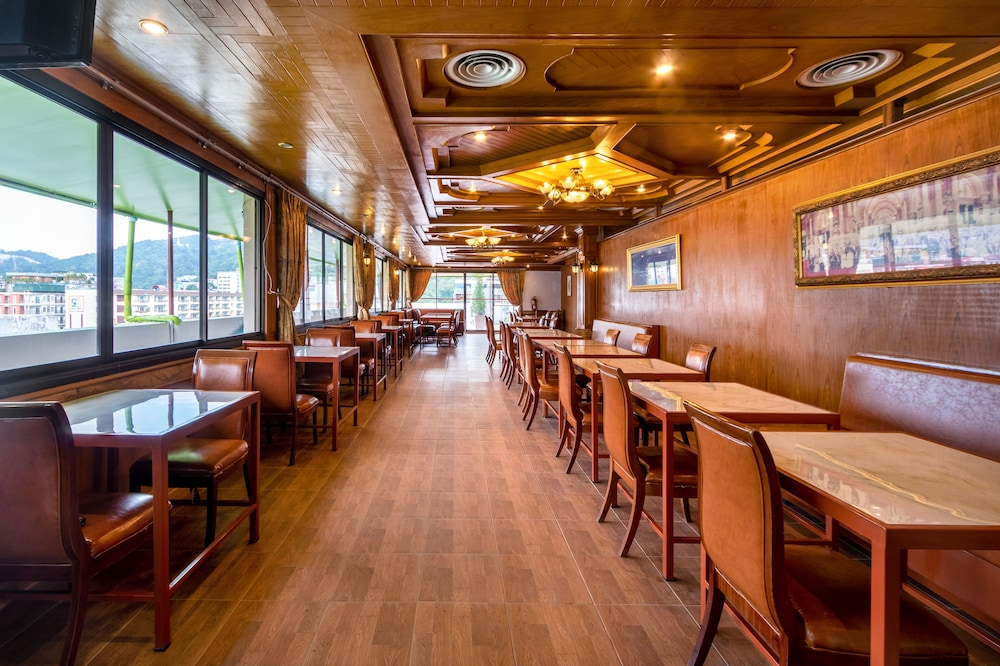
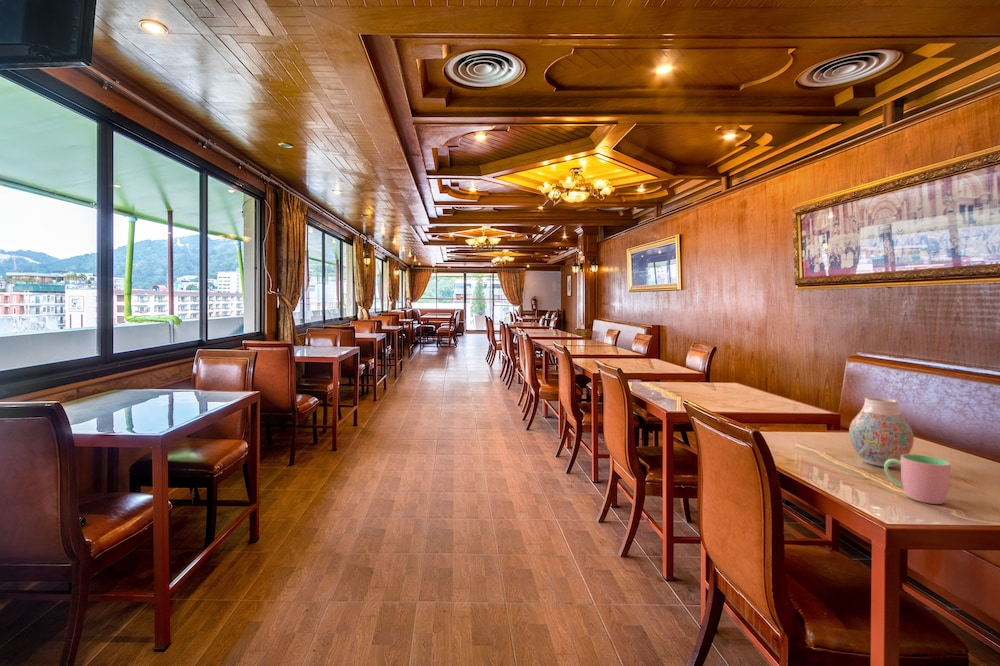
+ vase (880, 432)
+ cup (916, 477)
